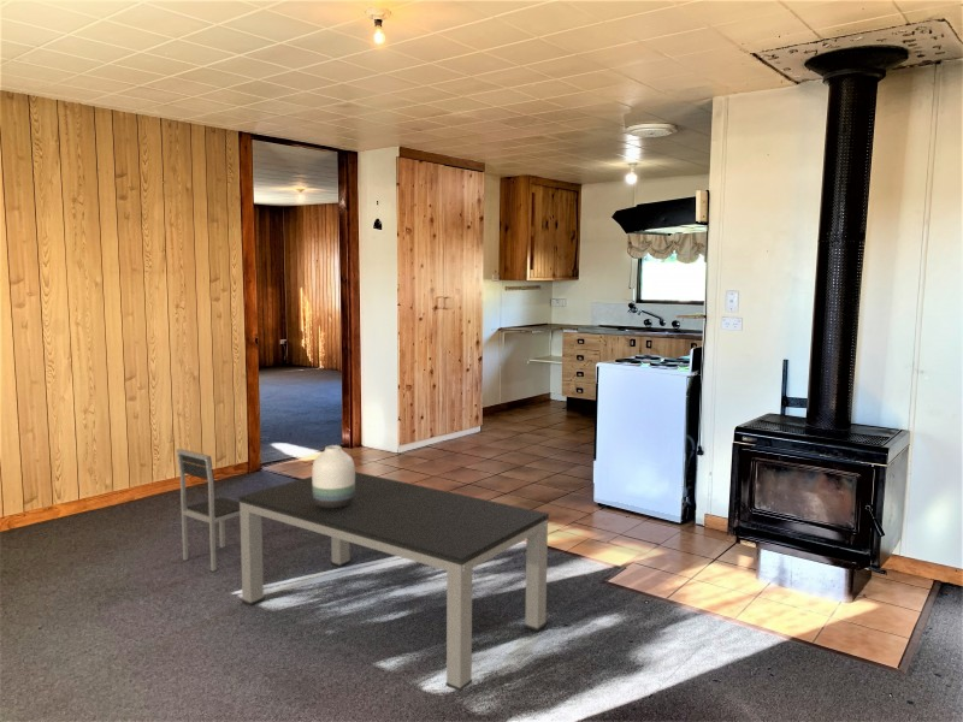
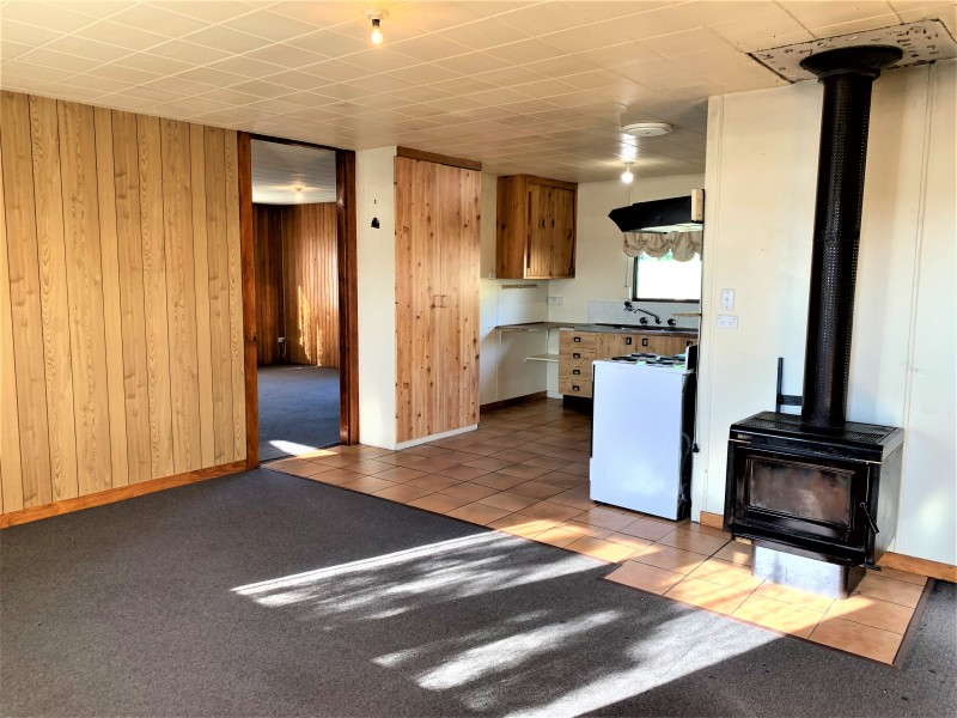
- dining table (335, 532)
- vase (333, 472)
